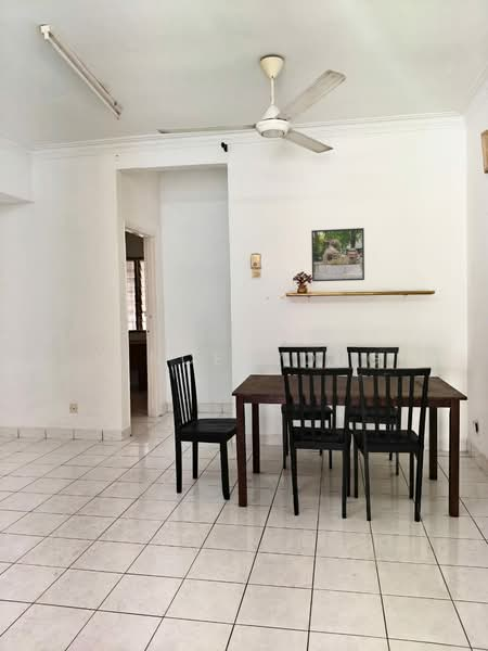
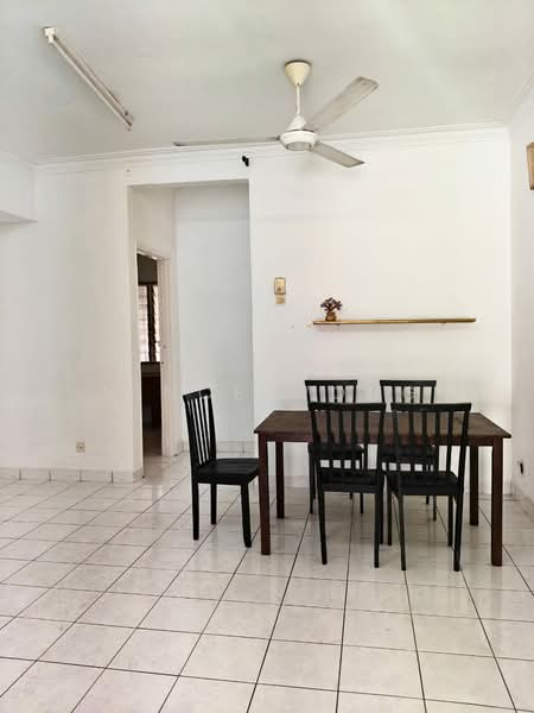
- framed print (337, 255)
